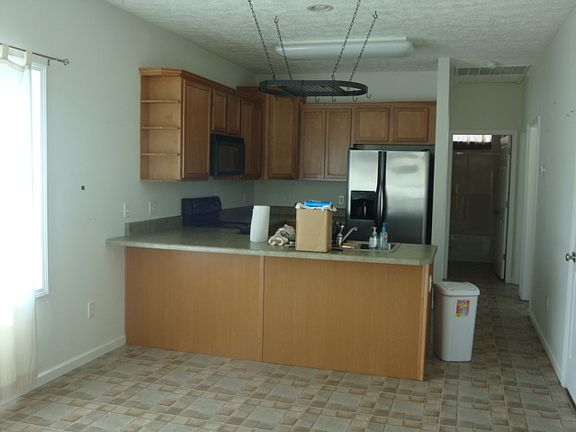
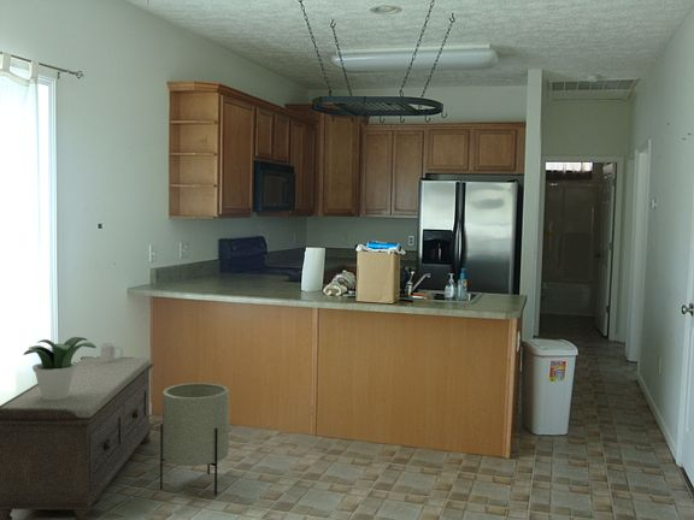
+ bench (86, 427)
+ potted plant (60, 367)
+ mug (111, 351)
+ planter (195, 437)
